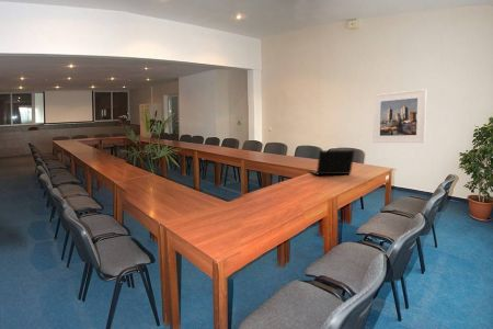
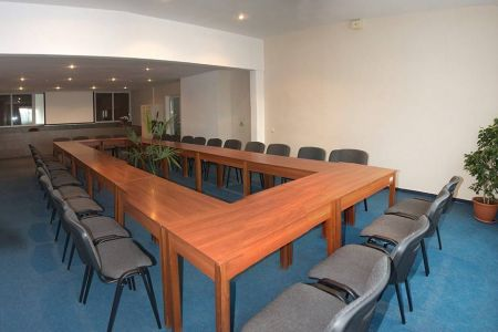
- laptop (330, 161)
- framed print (398, 117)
